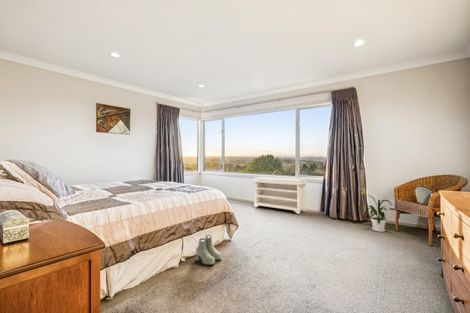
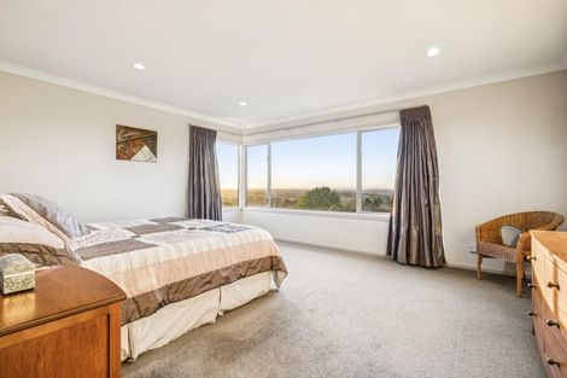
- bench (279, 193)
- house plant (376, 212)
- boots (208, 248)
